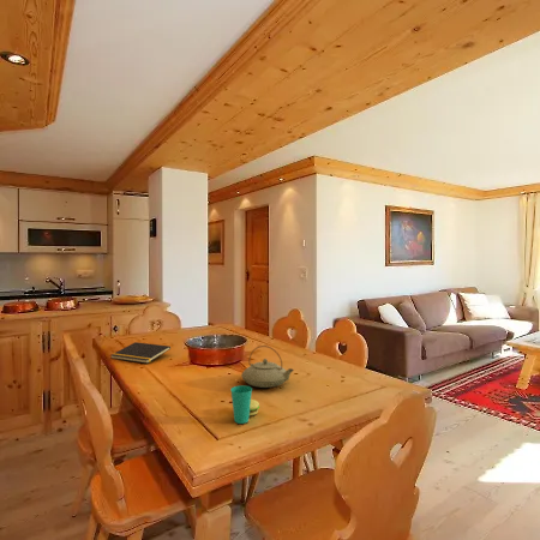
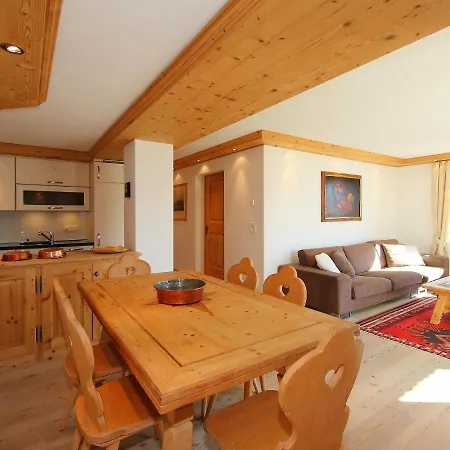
- teapot (268, 365)
- cup (245, 401)
- notepad (140, 352)
